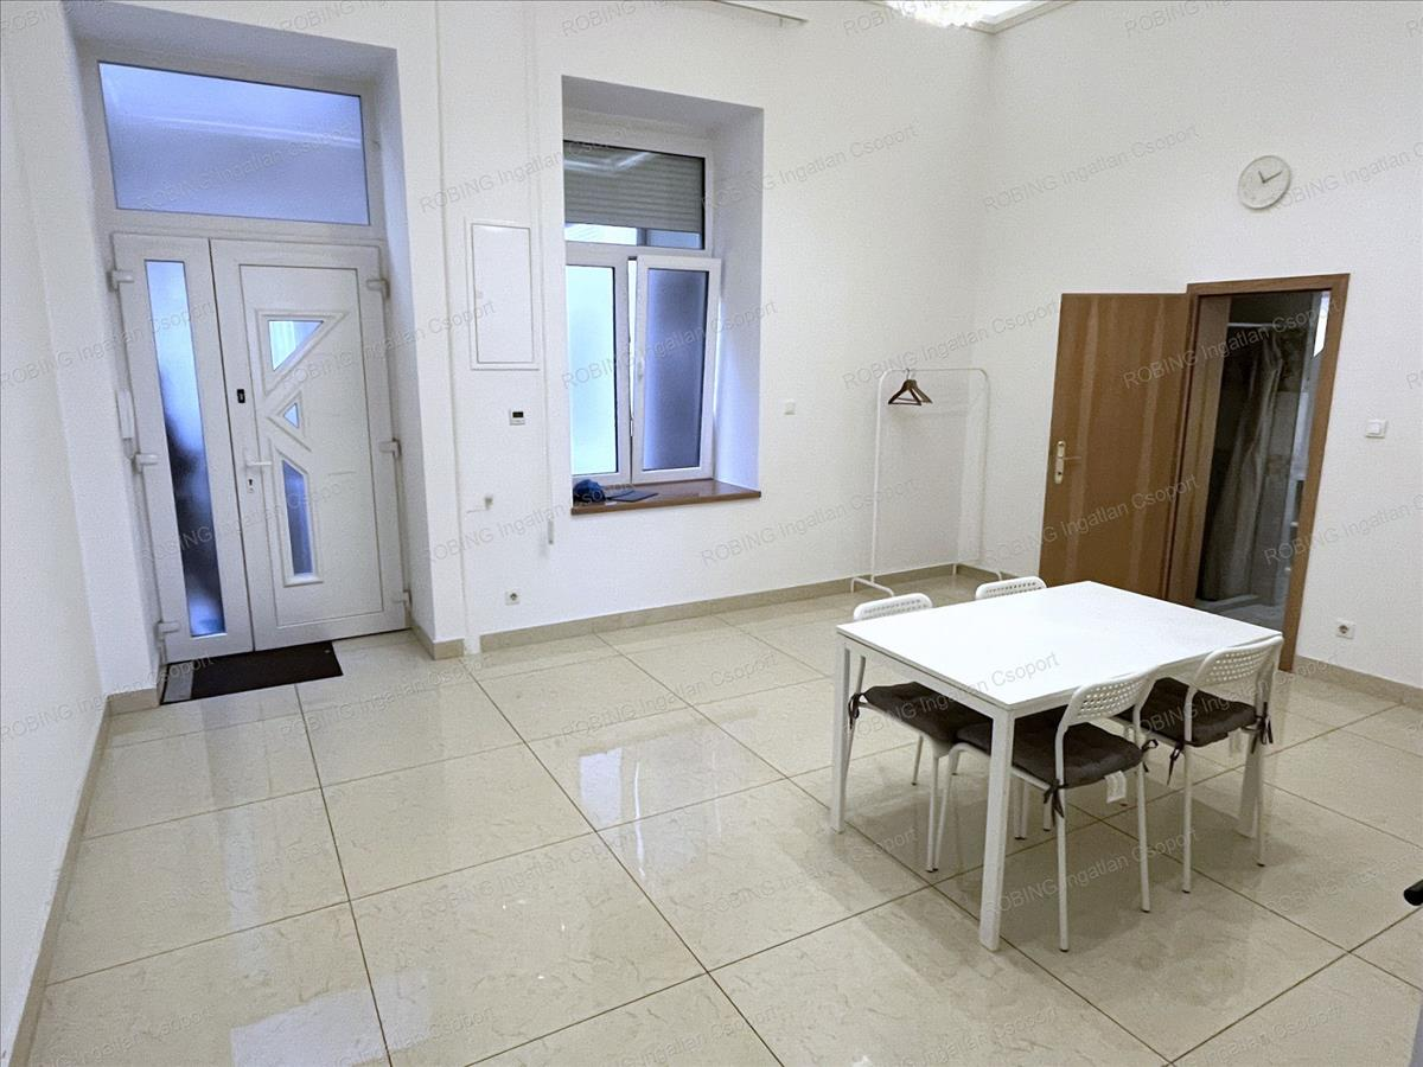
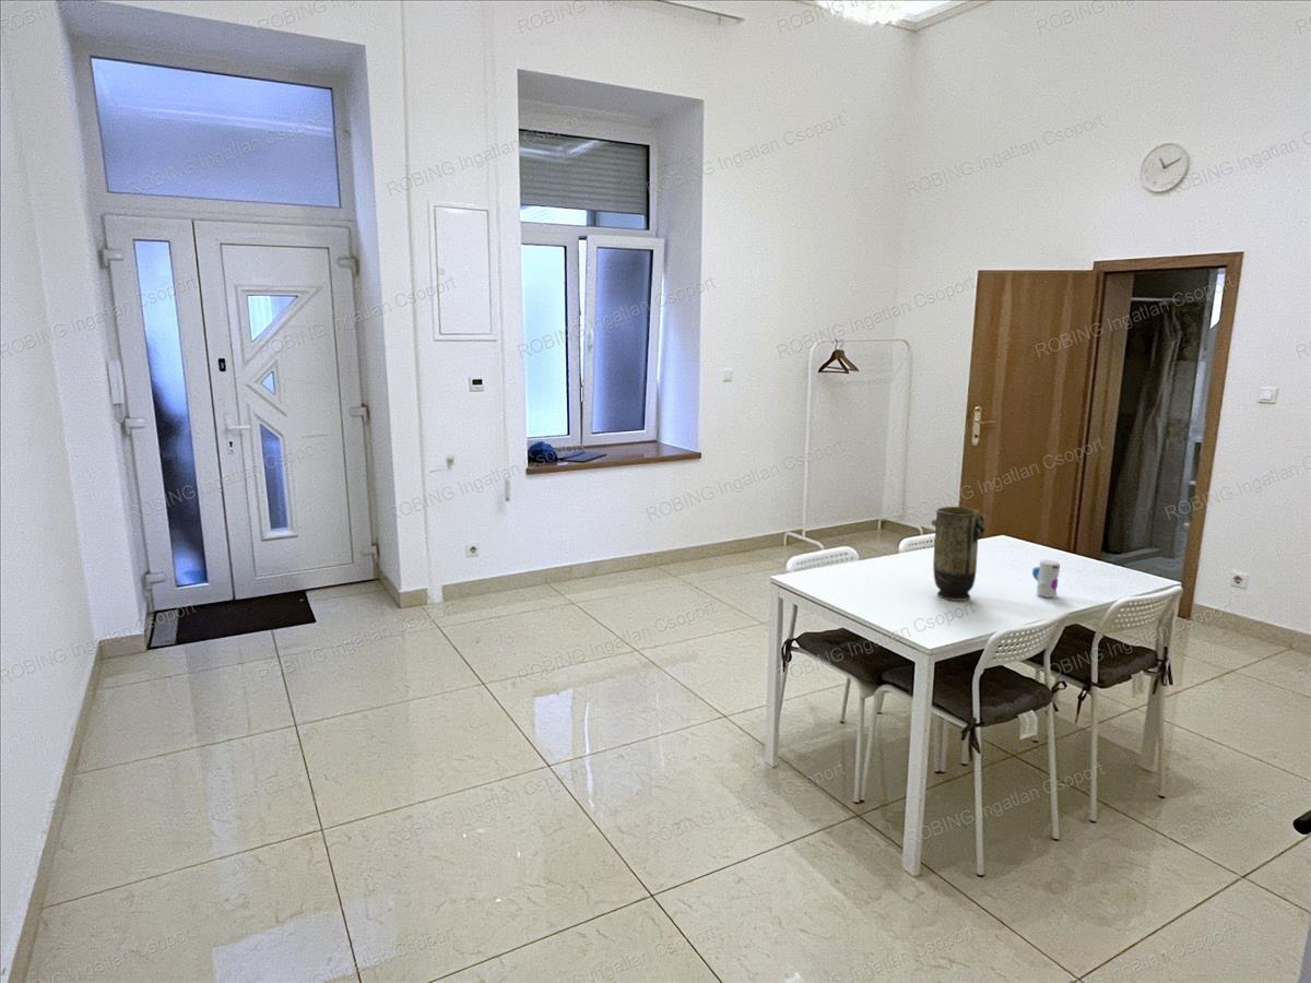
+ vase (956, 554)
+ toy (1046, 578)
